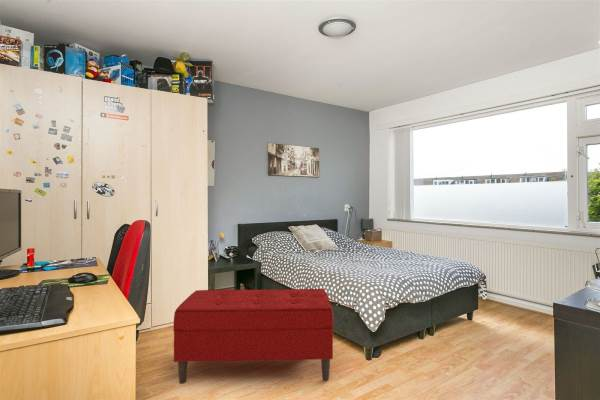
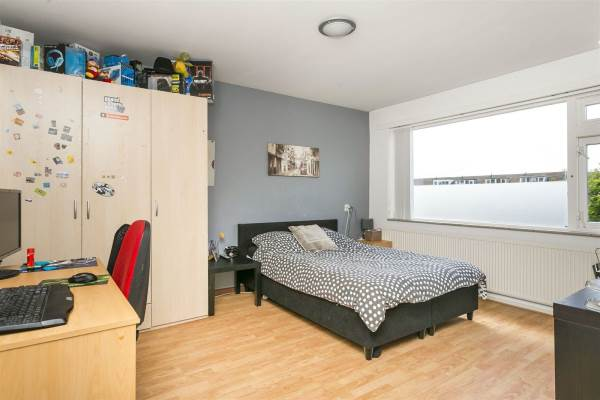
- bench (257, 332)
